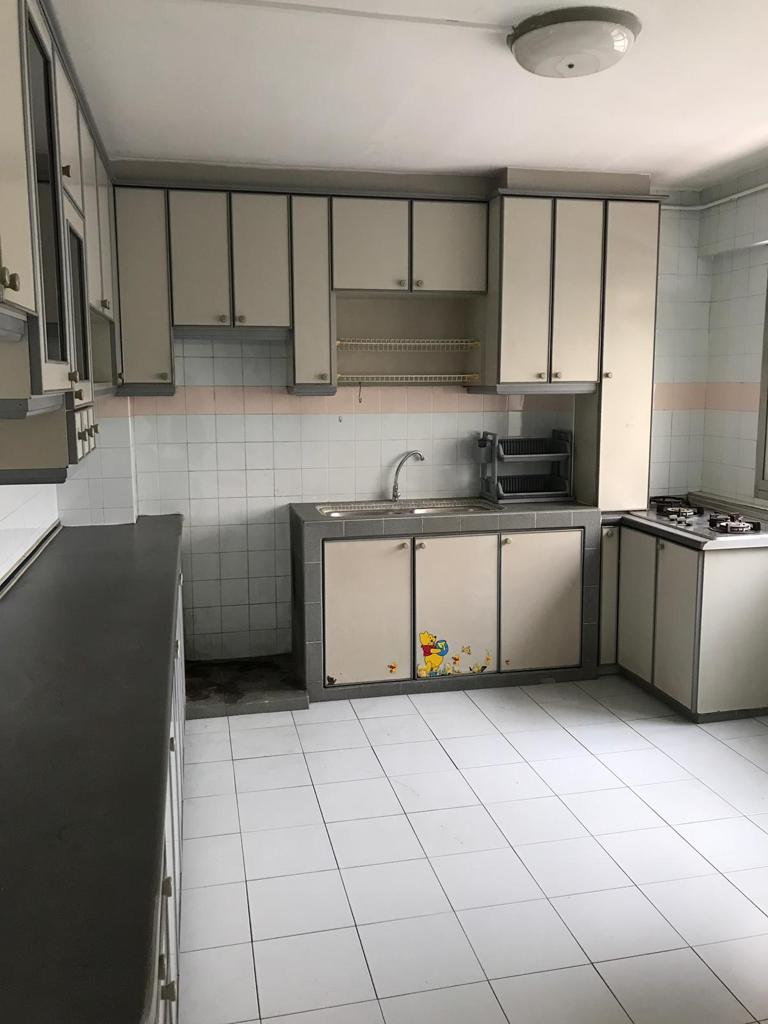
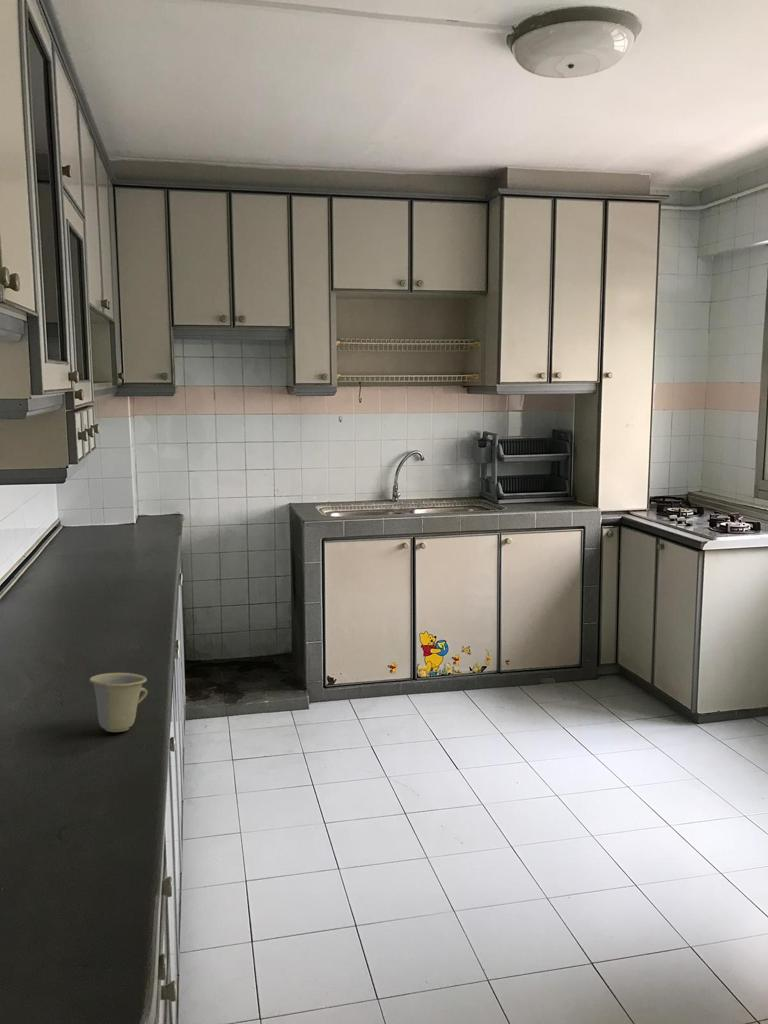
+ cup (119, 701)
